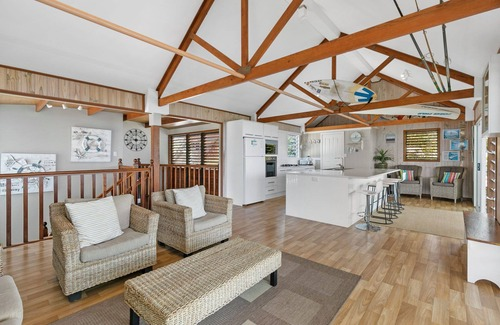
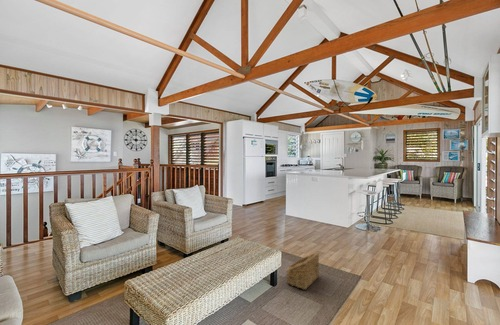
+ basket (301, 266)
